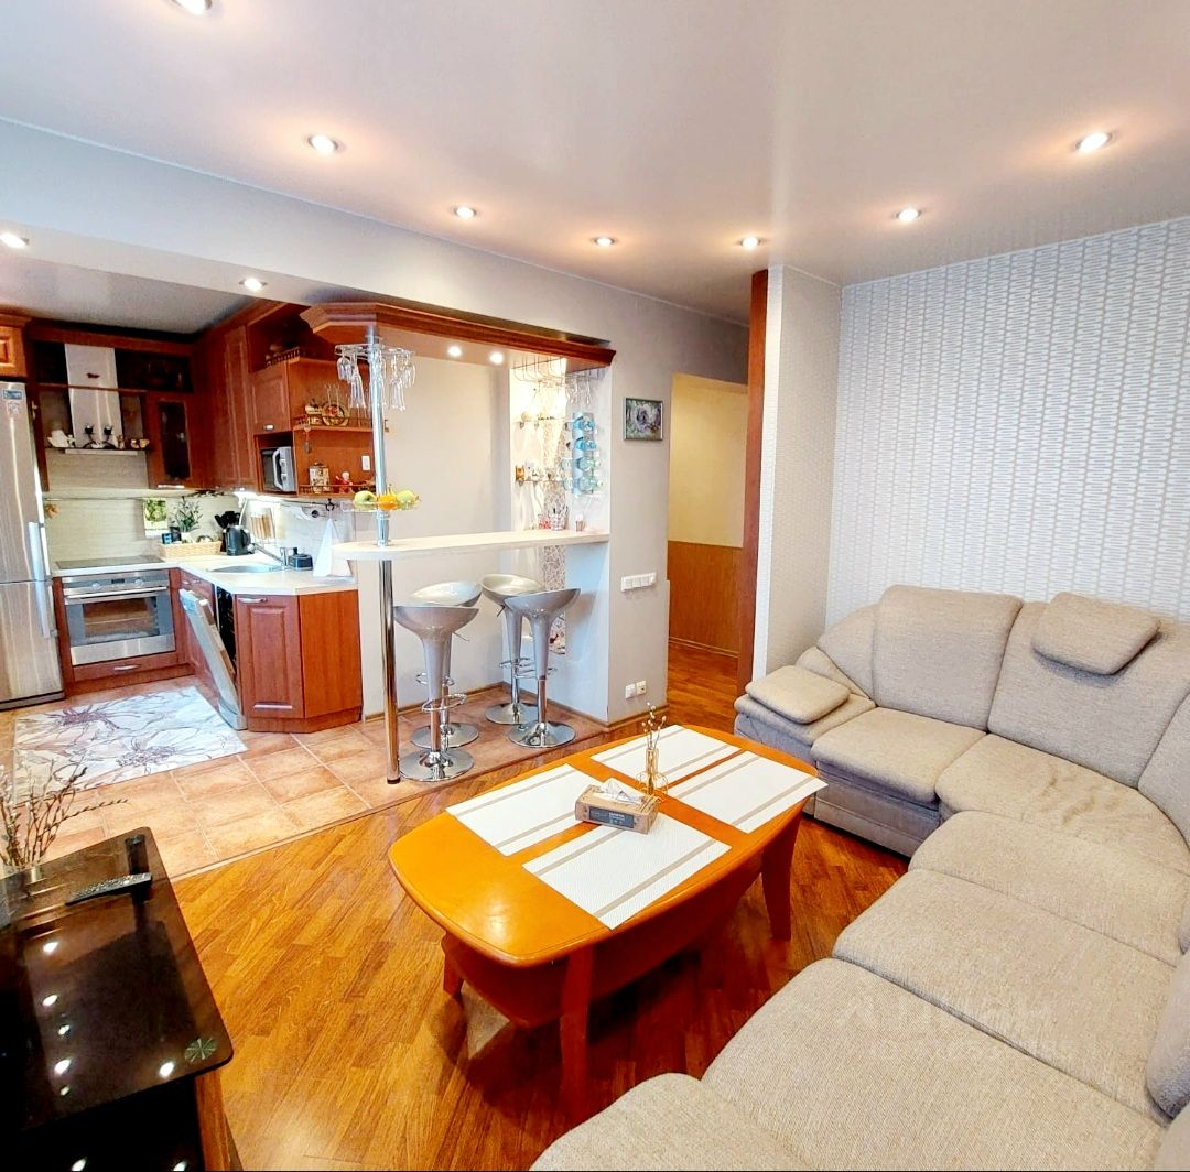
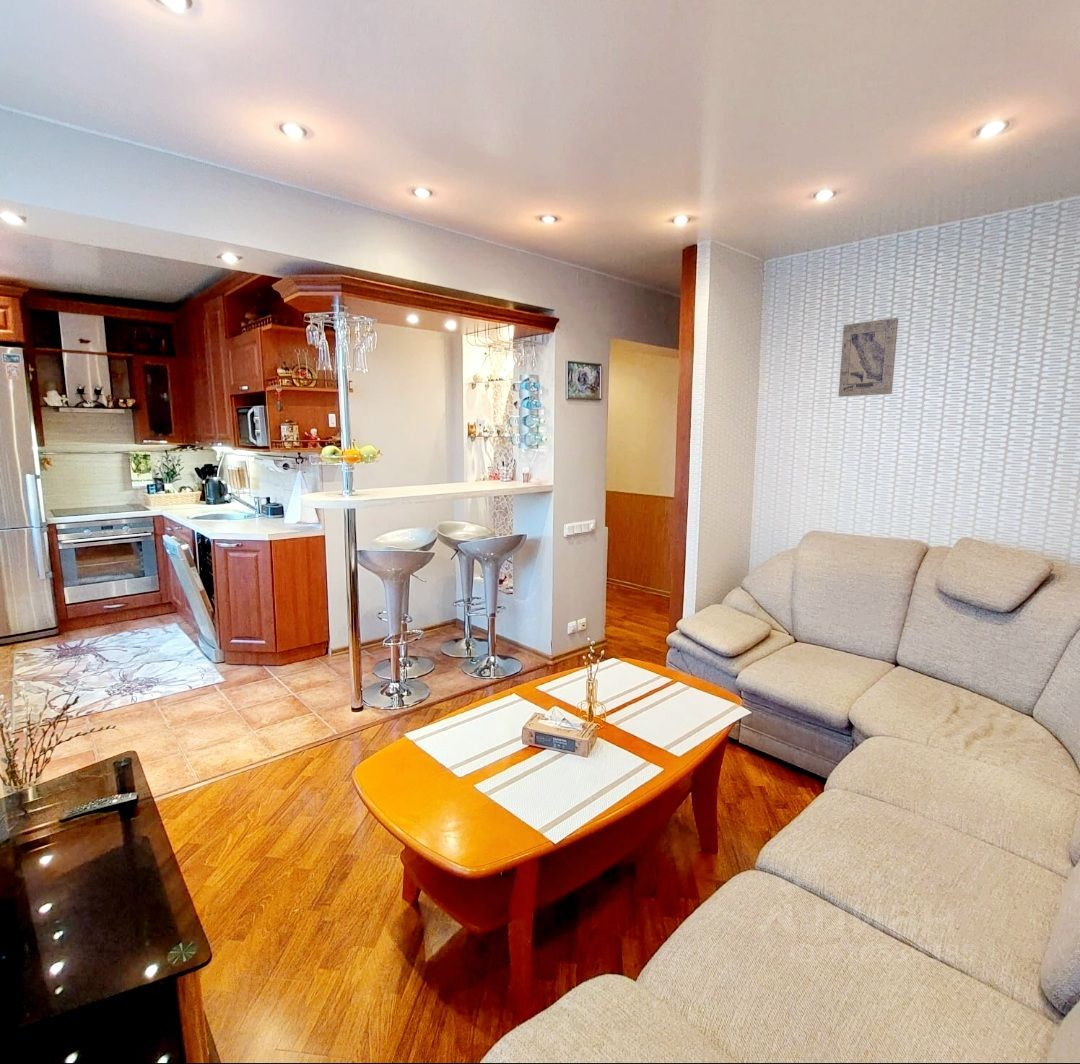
+ wall art (867, 358)
